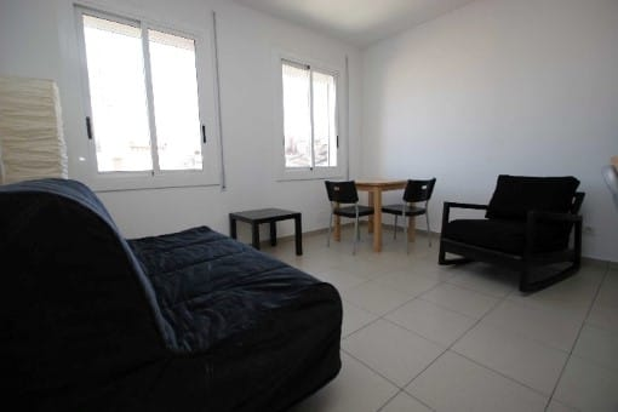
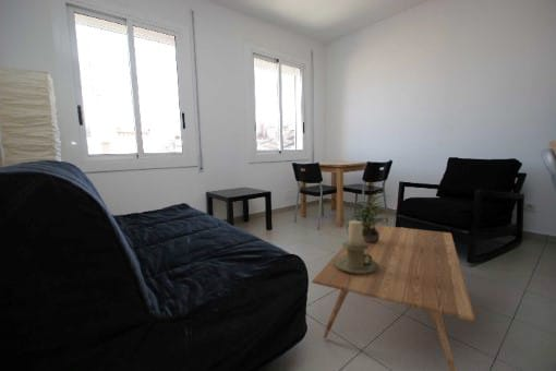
+ potted plant (371, 217)
+ candle holder (355, 243)
+ coffee table (396, 277)
